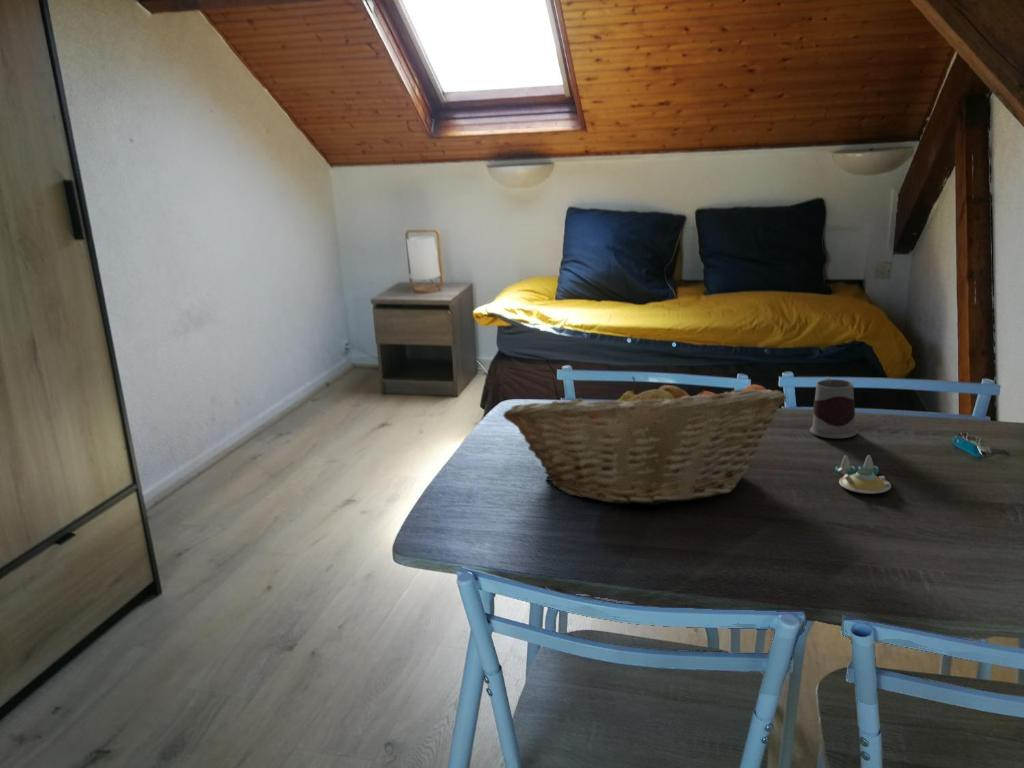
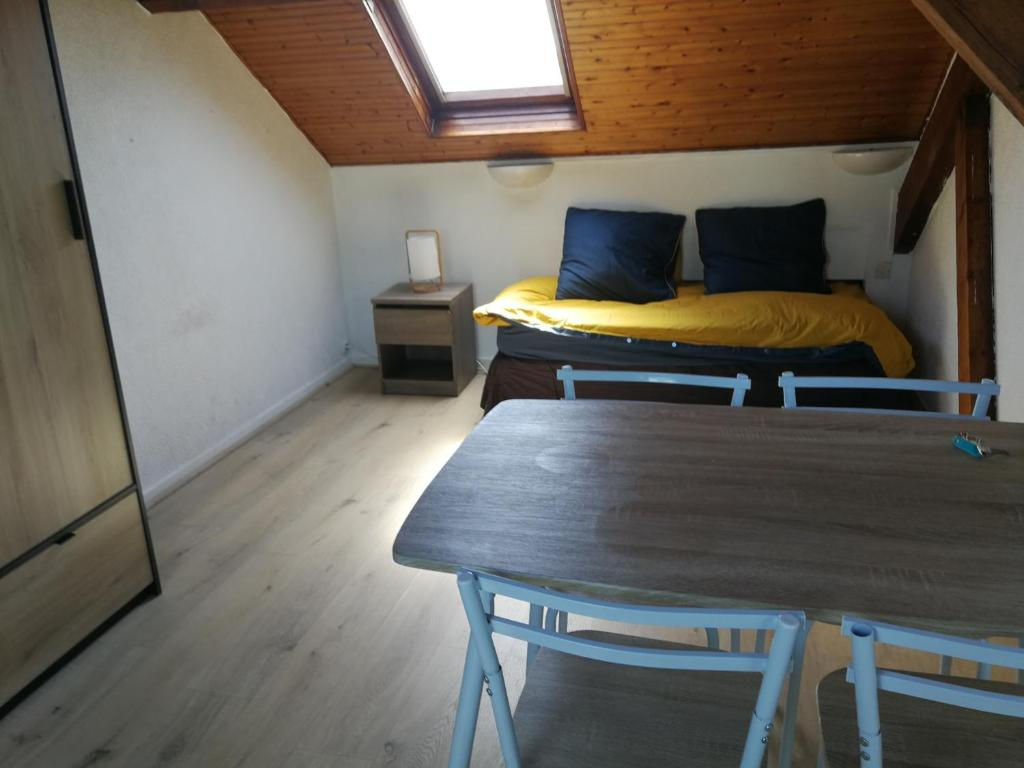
- fruit basket (641, 426)
- mug (832, 405)
- salt and pepper shaker set (861, 472)
